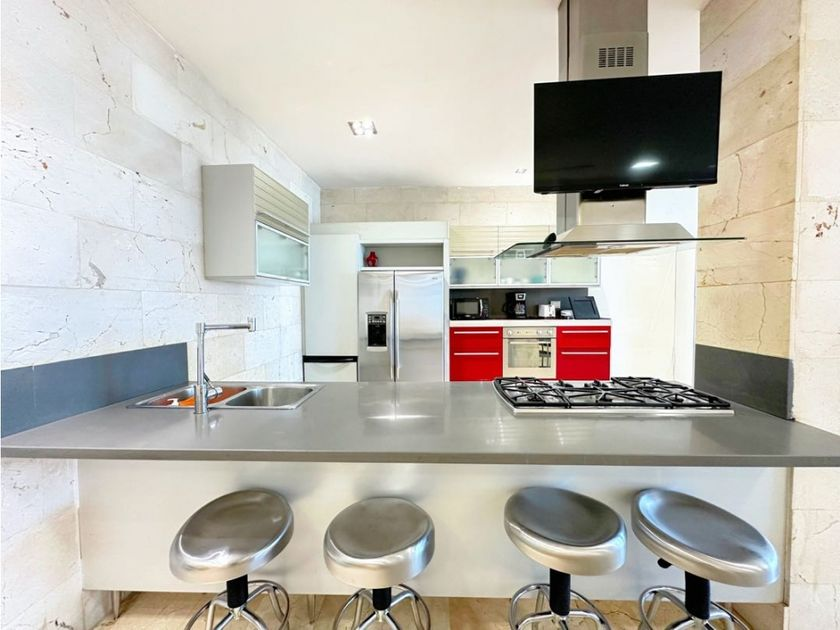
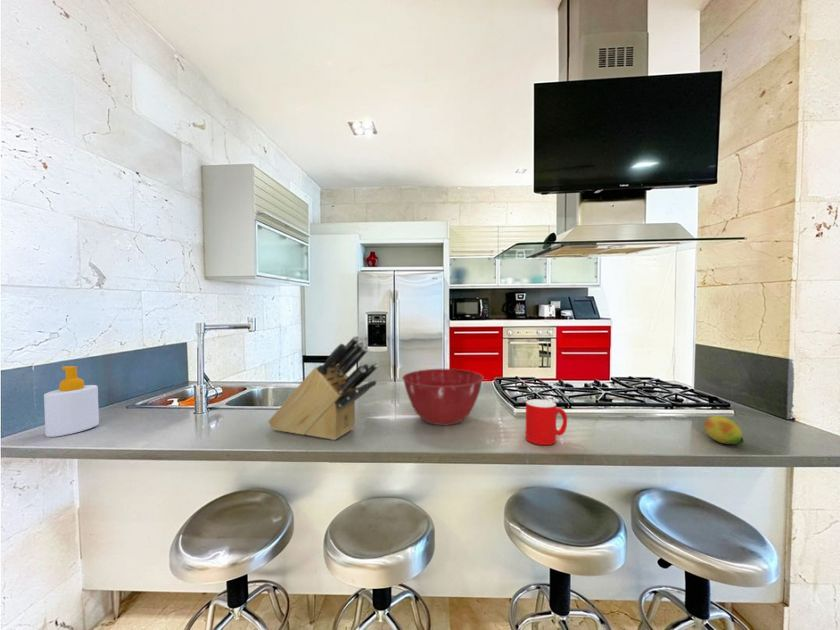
+ fruit (722, 429)
+ soap bottle (72, 398)
+ mixing bowl (442, 397)
+ knife block (322, 383)
+ cup (546, 421)
